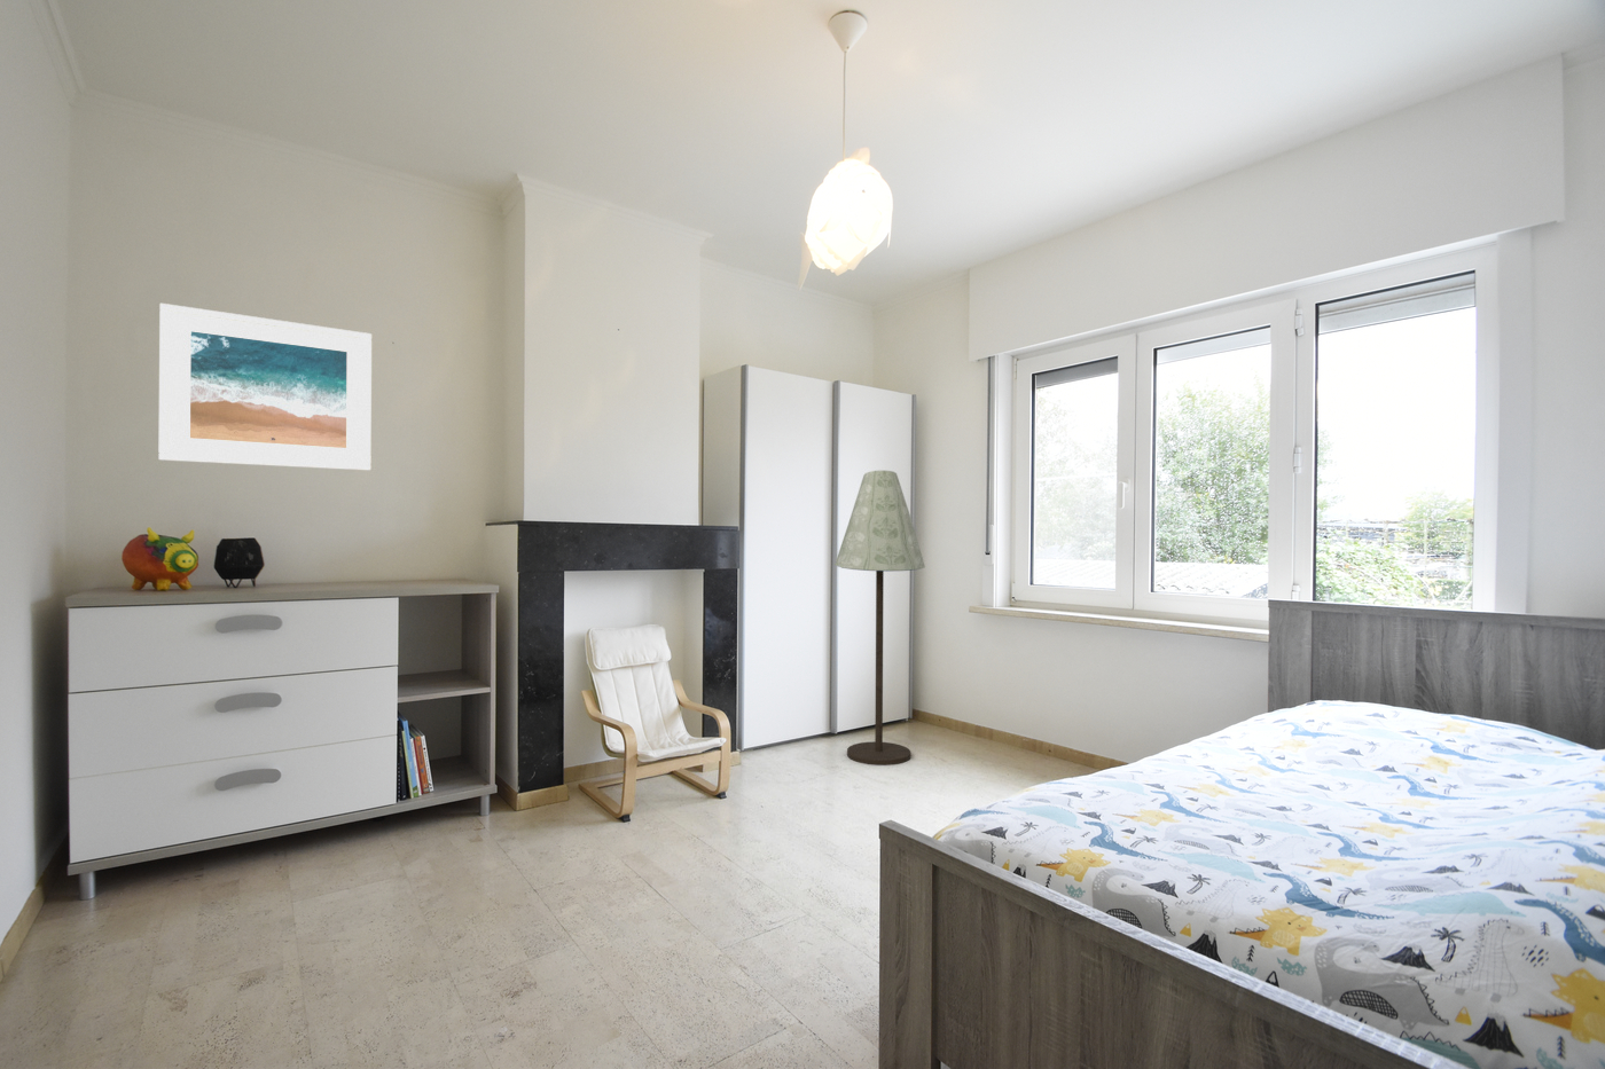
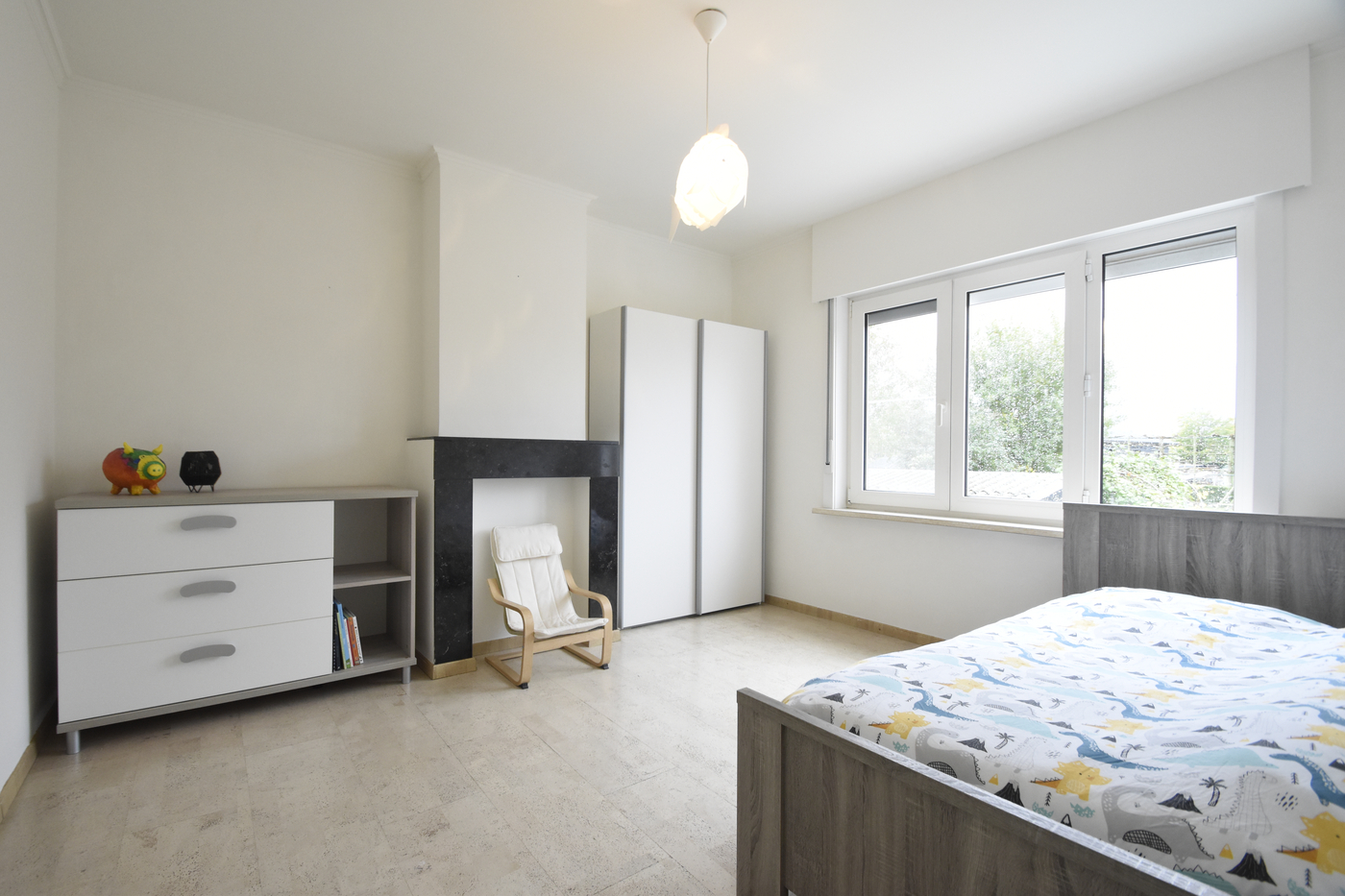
- floor lamp (879, 613)
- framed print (272, 391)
